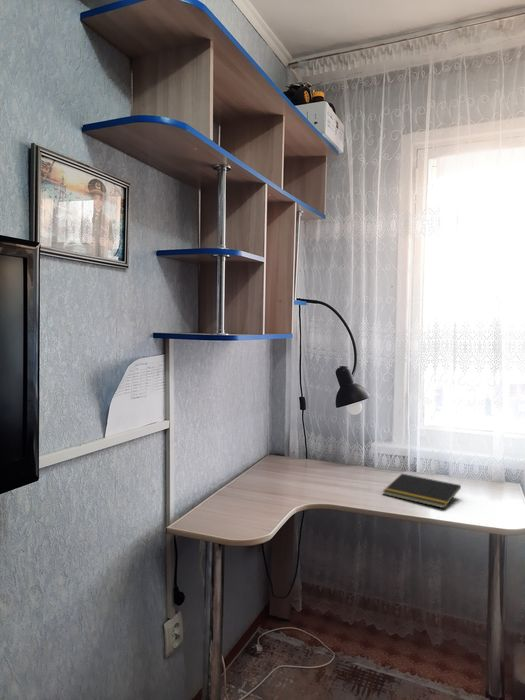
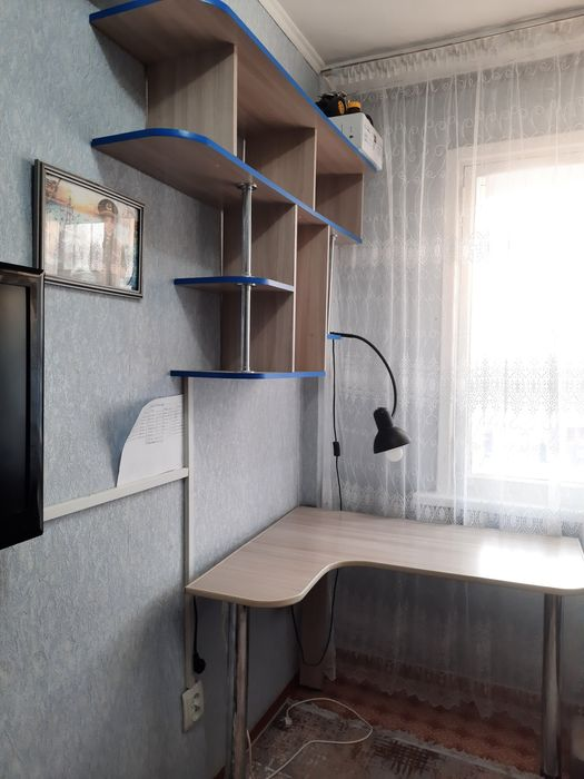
- notepad (421, 489)
